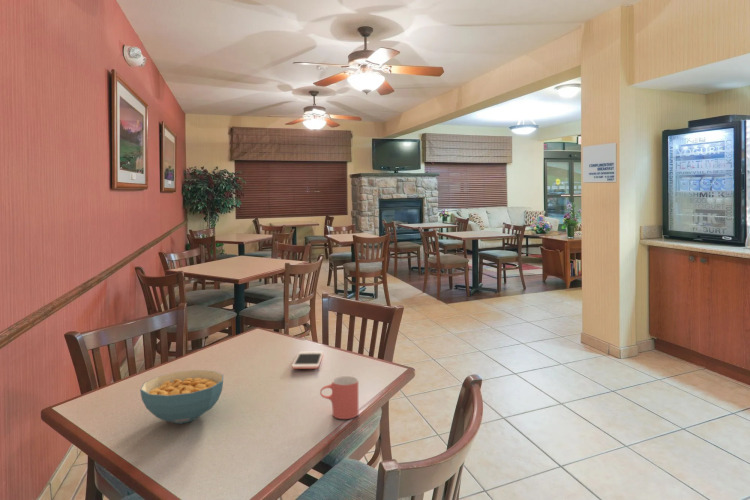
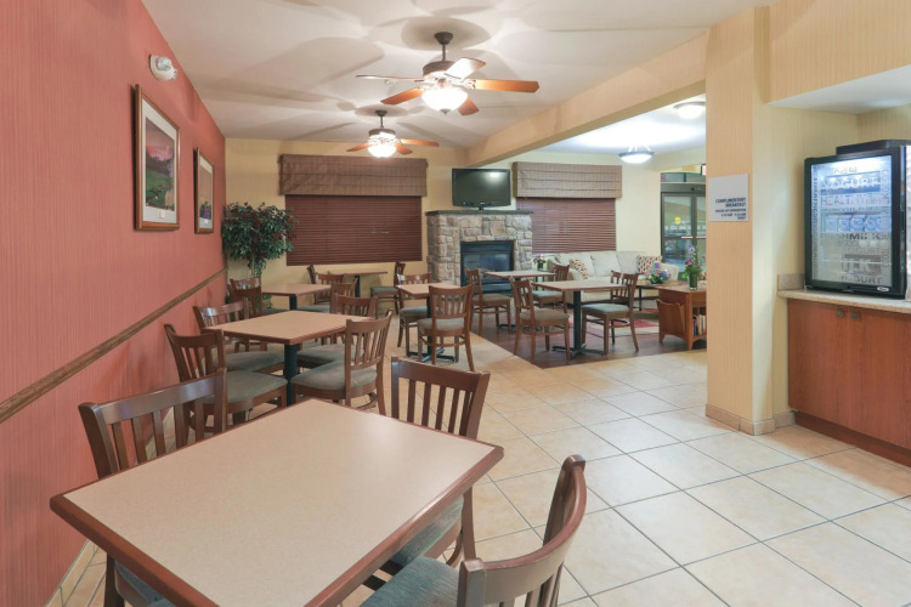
- cup (339, 397)
- cell phone (308, 359)
- cereal bowl (184, 400)
